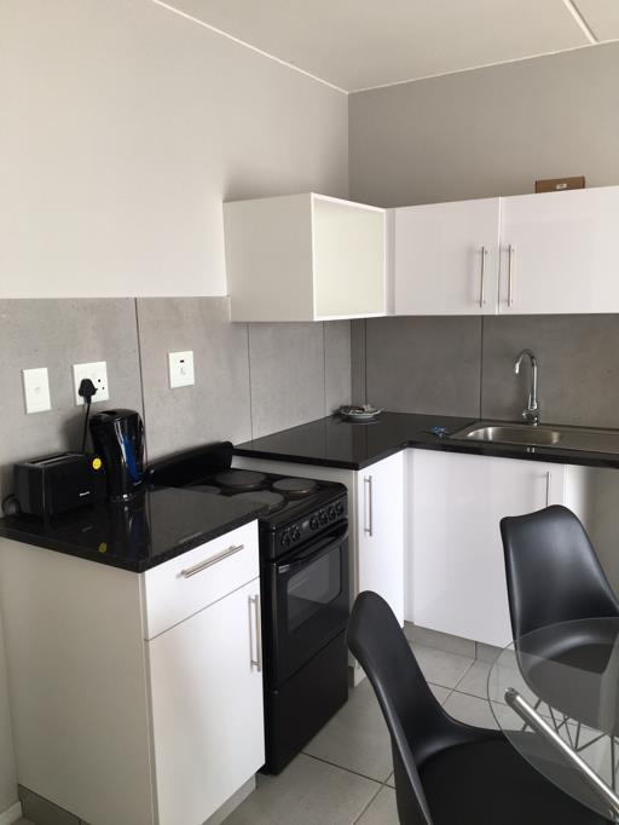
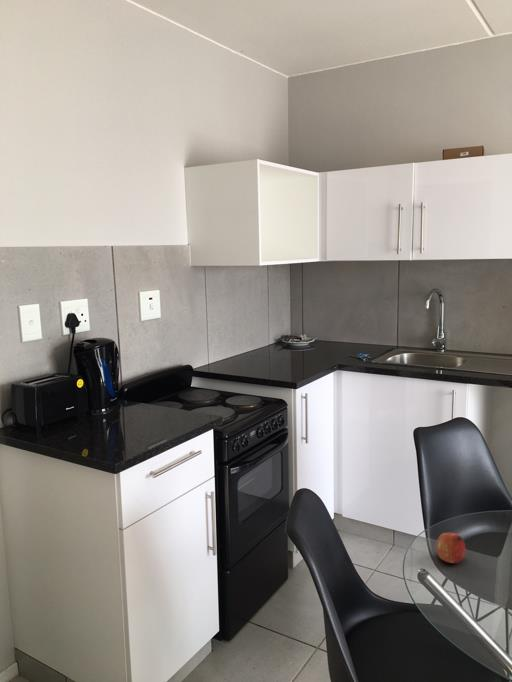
+ fruit (450, 546)
